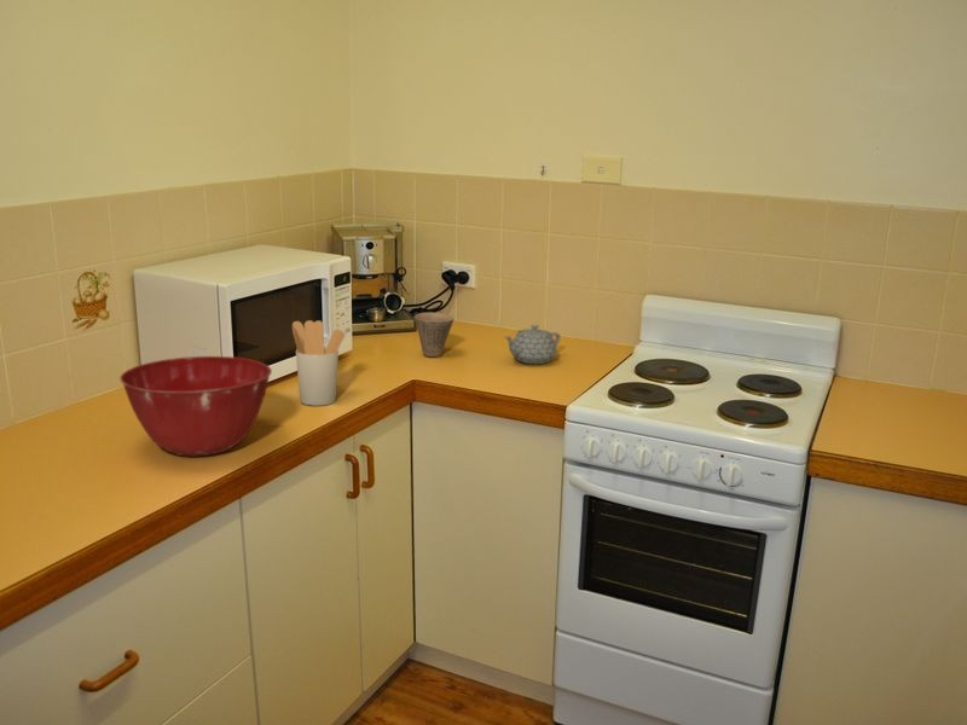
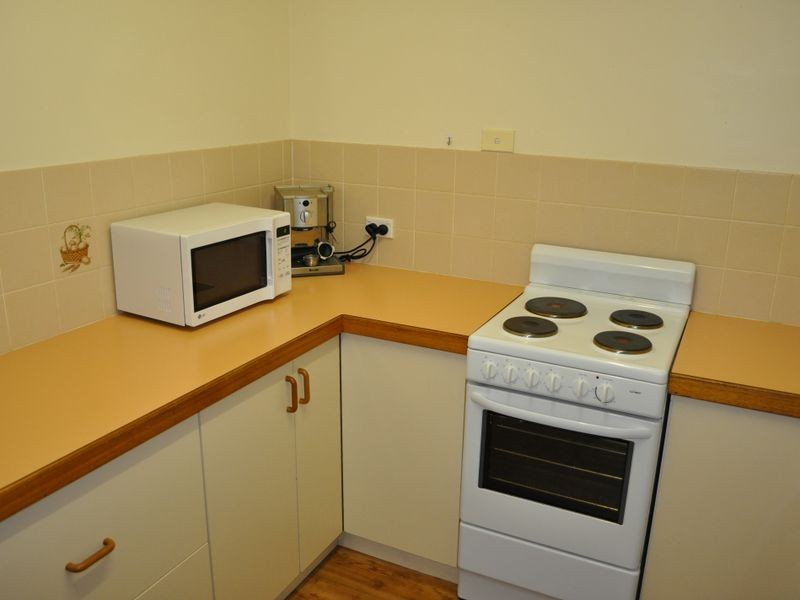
- utensil holder (314, 360)
- cup (433, 335)
- mixing bowl (198, 408)
- teapot (532, 343)
